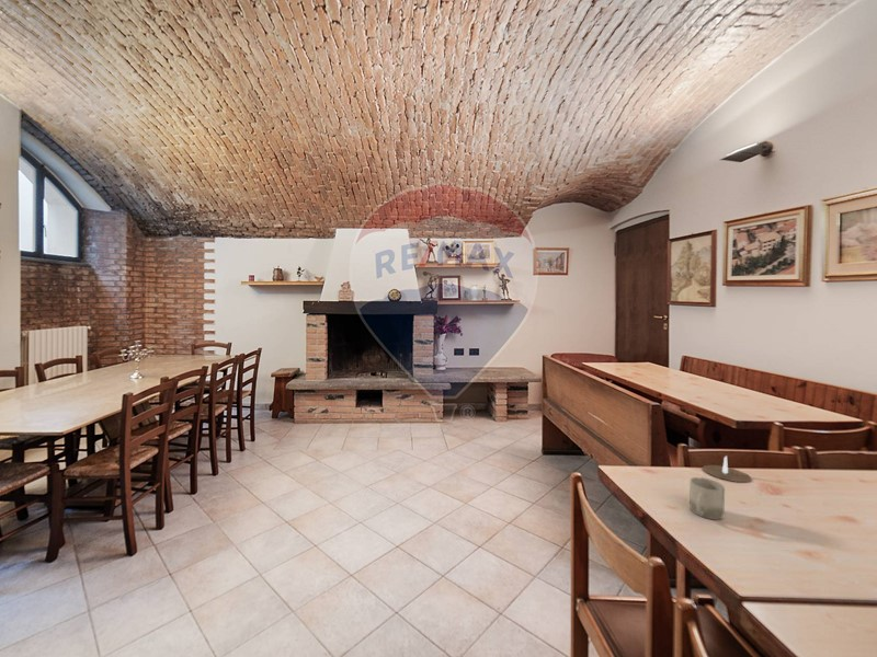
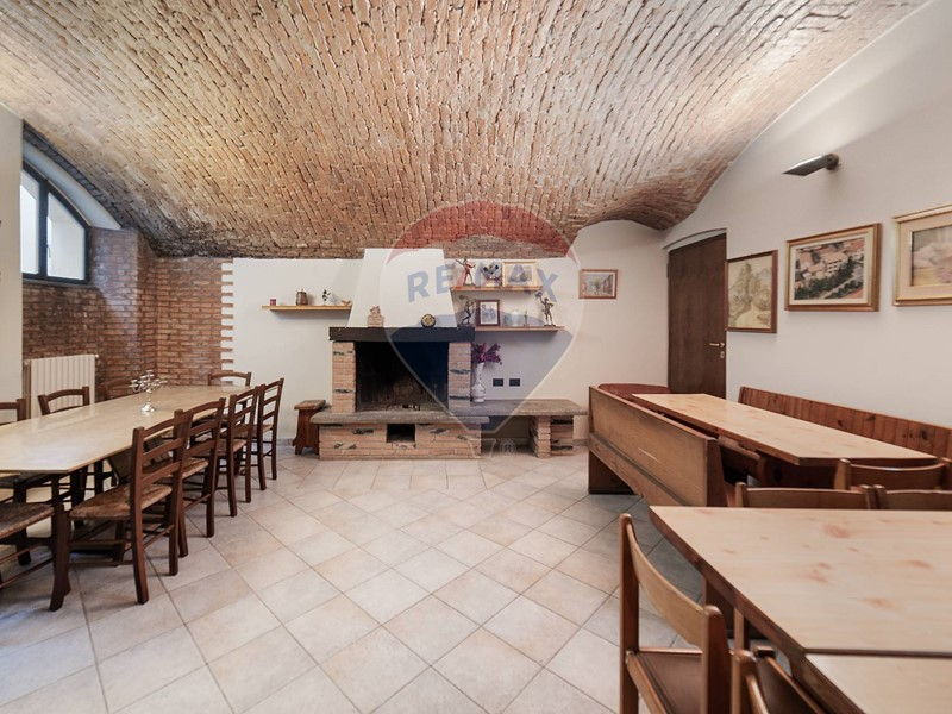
- cup (704, 499)
- candle (726, 464)
